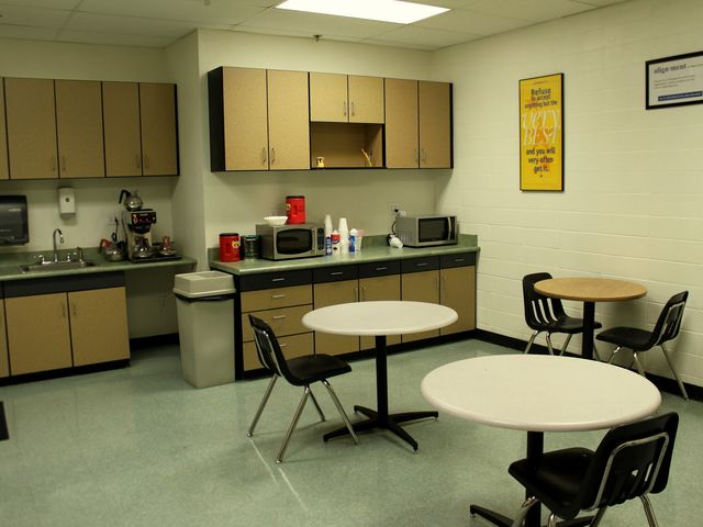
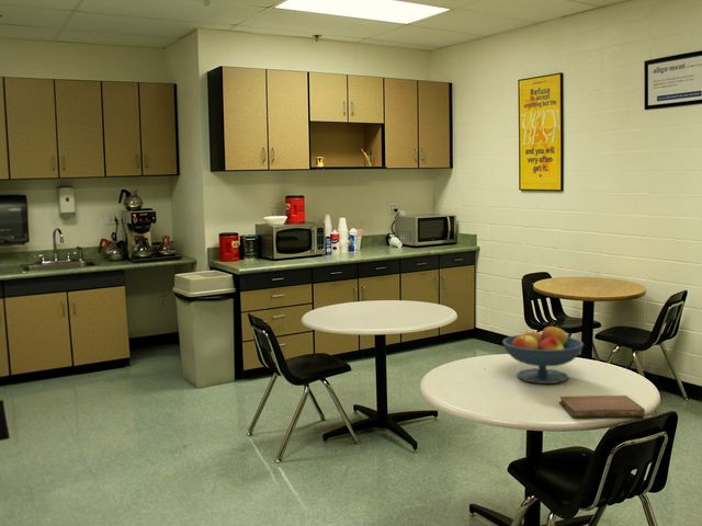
+ fruit bowl (542, 353)
+ notebook (600, 405)
